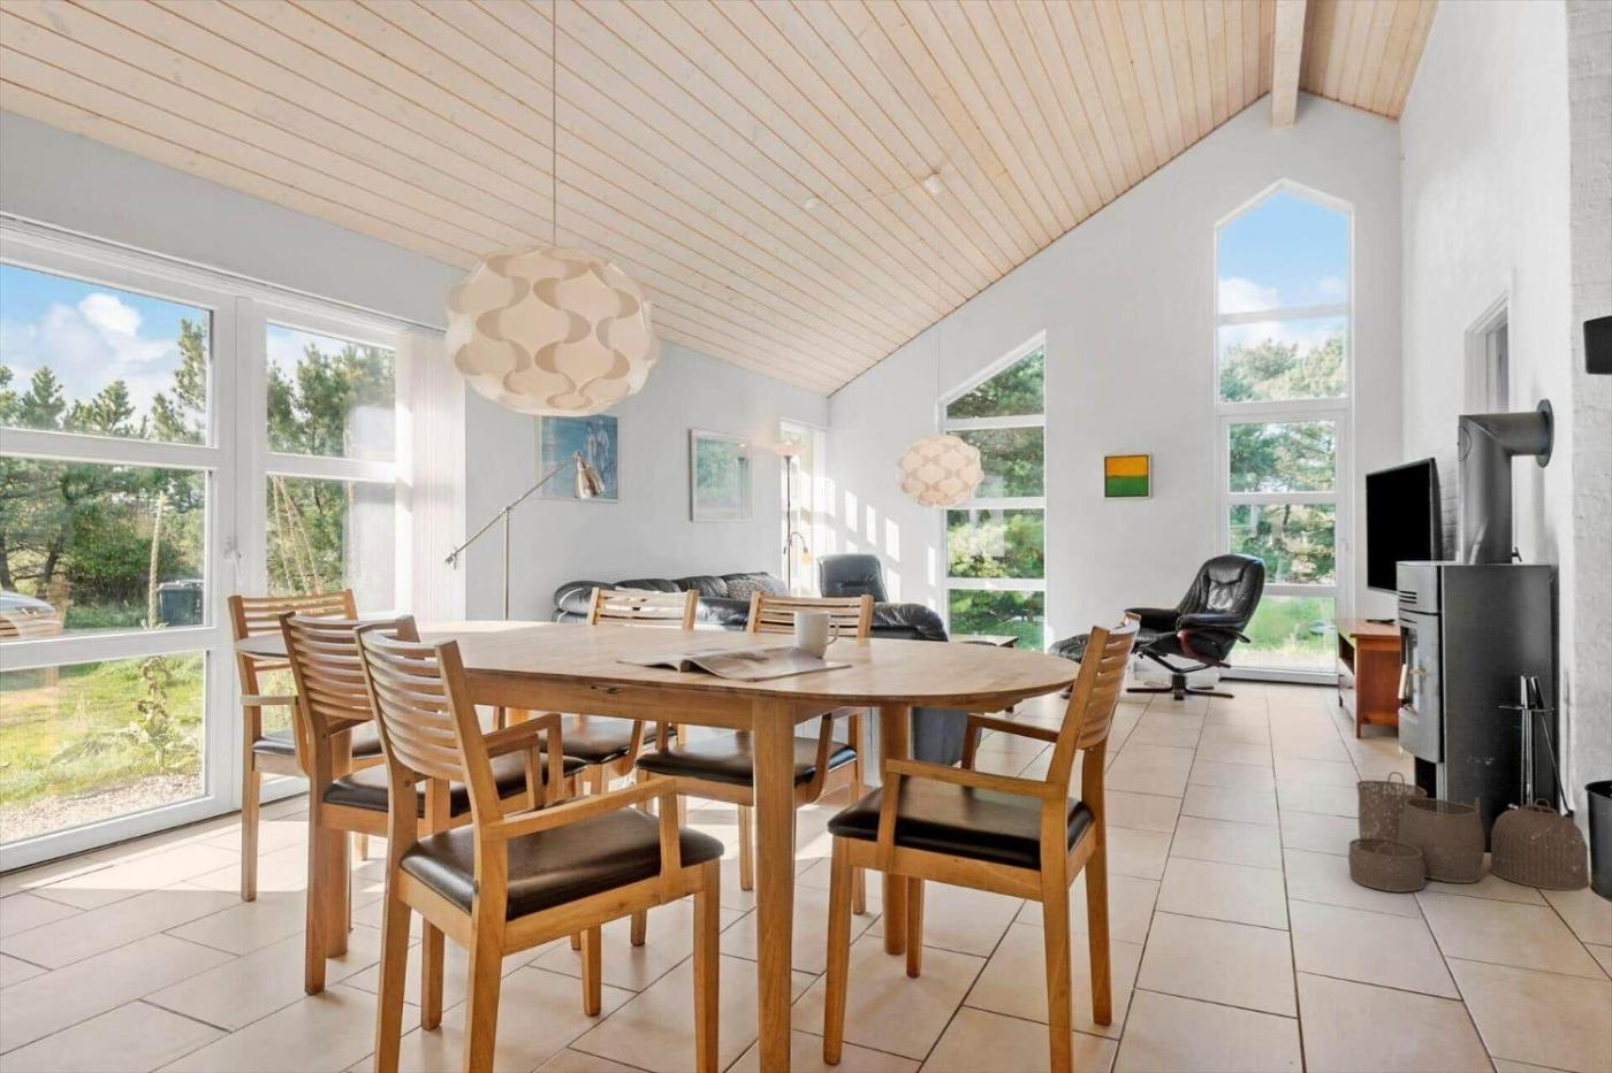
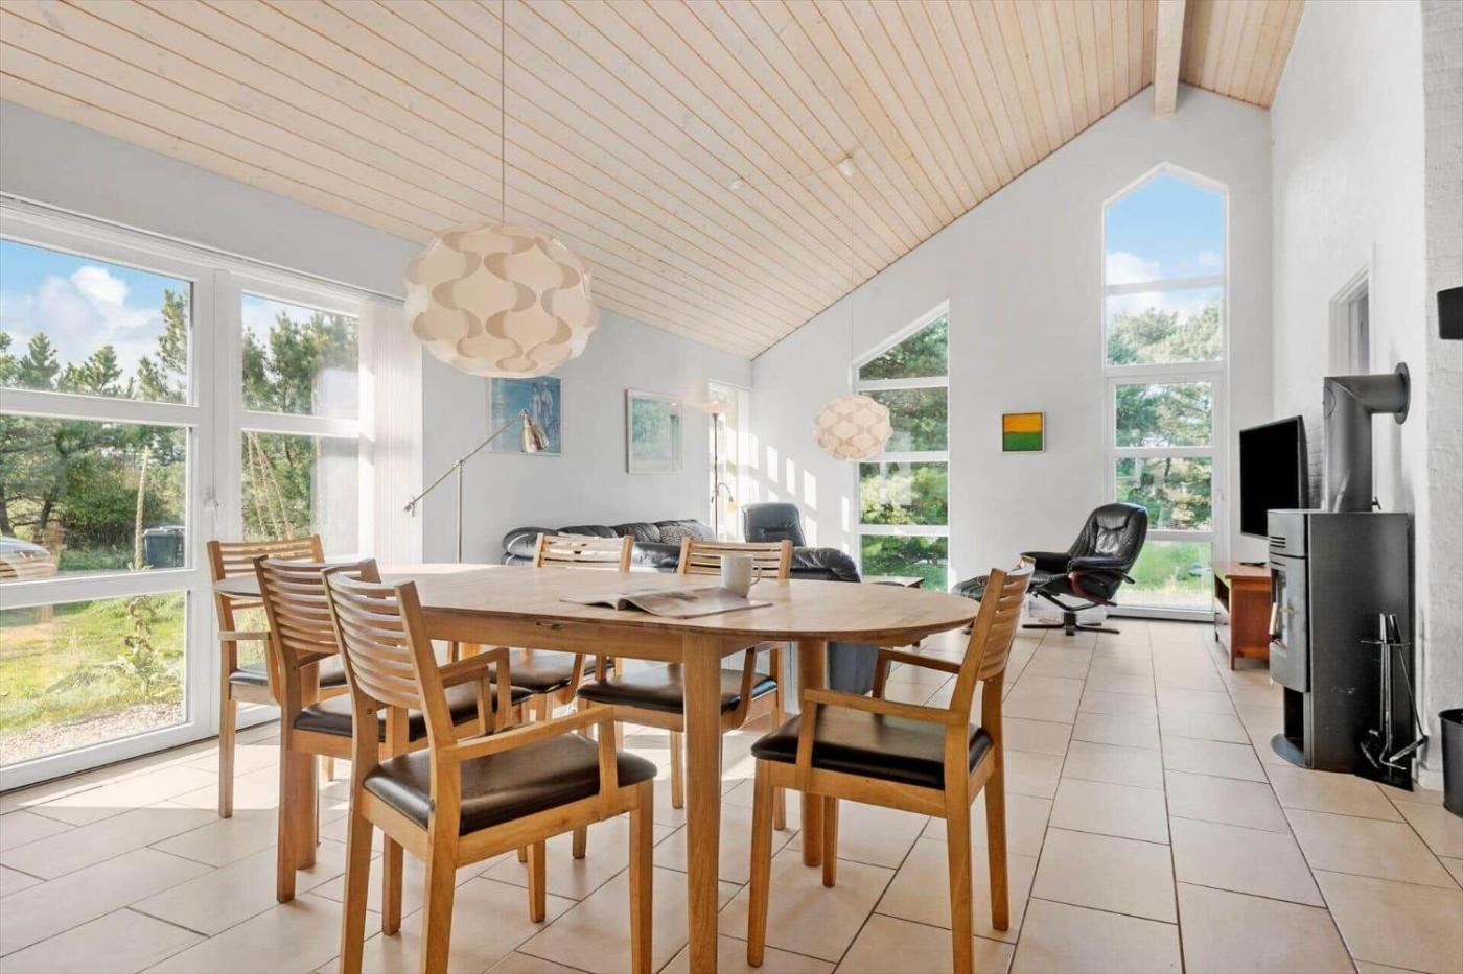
- woven basket (1462, 833)
